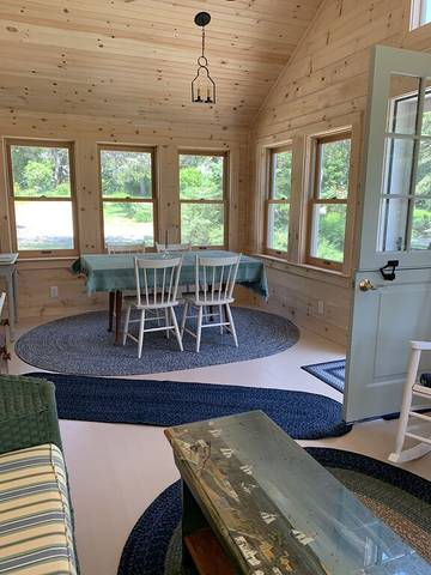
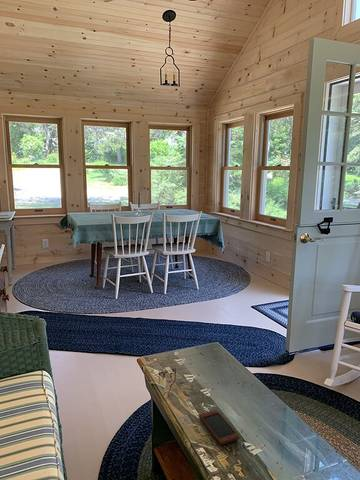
+ smartphone (218, 426)
